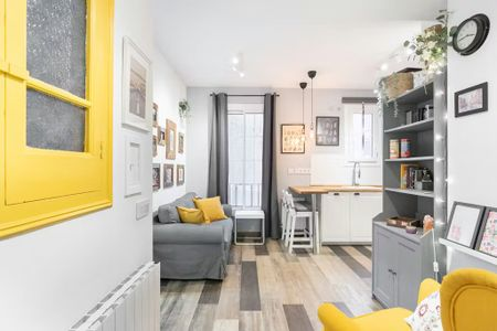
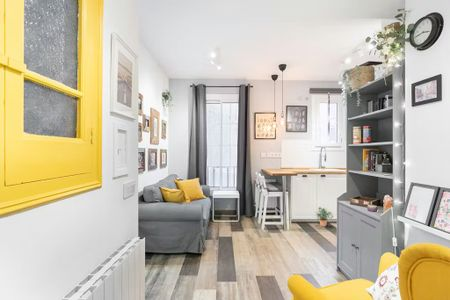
+ potted plant (324, 216)
